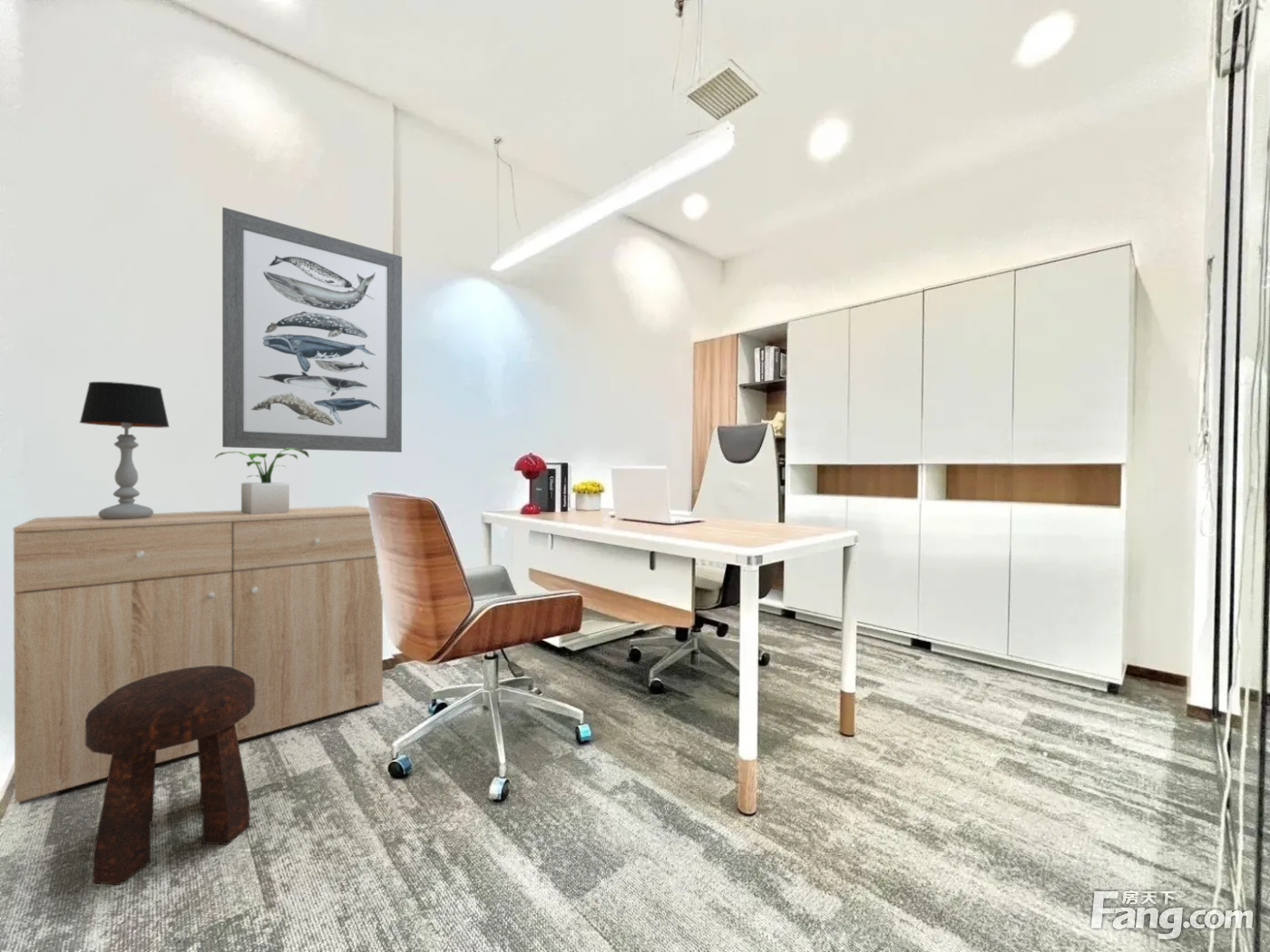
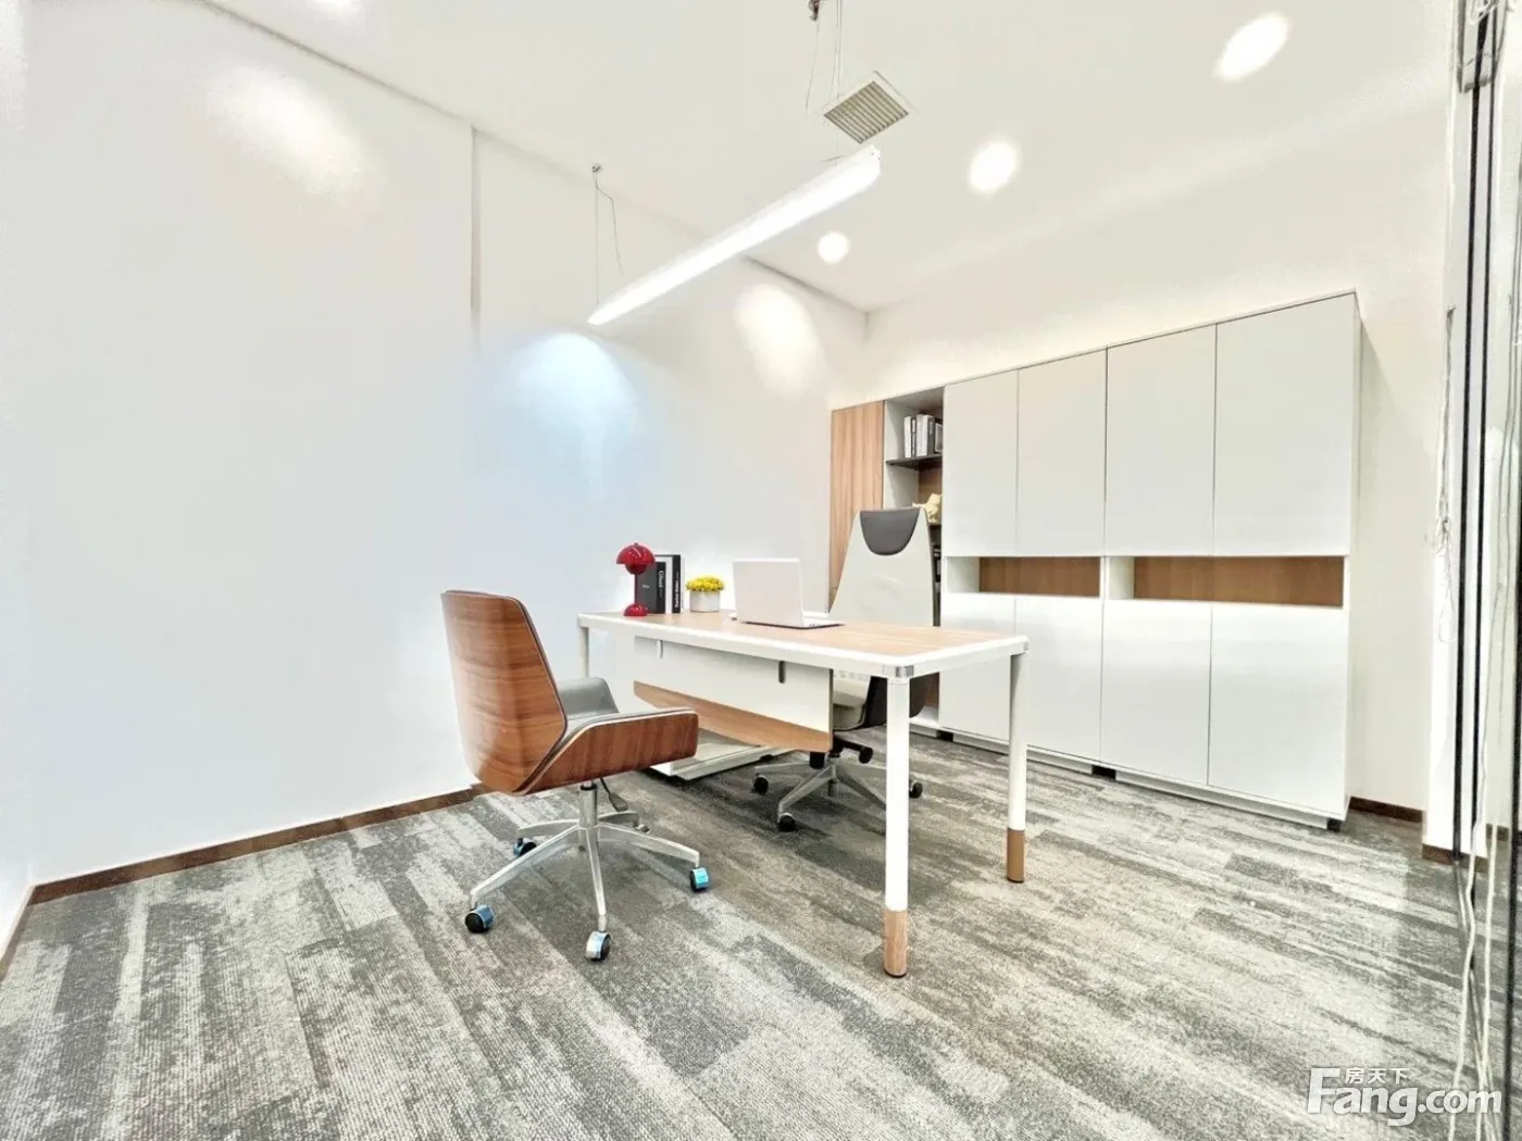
- stool (175, 745)
- dresser (227, 621)
- table lamp (126, 452)
- wall art (320, 342)
- potted plant (270, 479)
